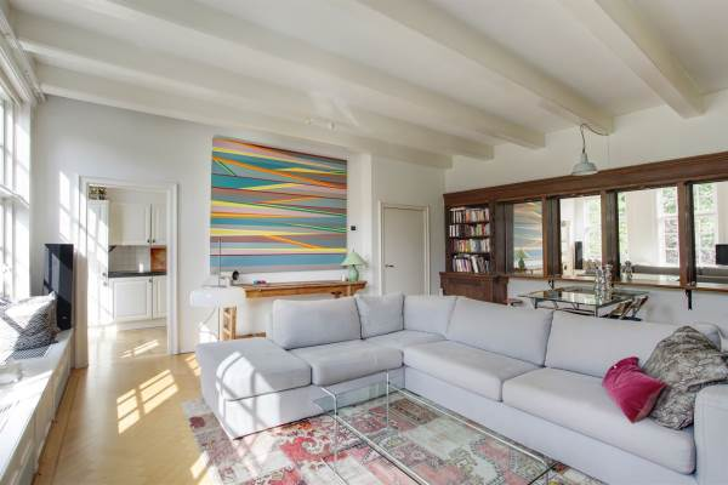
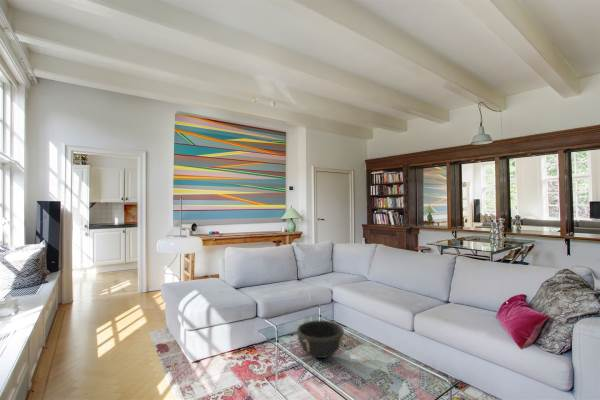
+ bowl (320, 342)
